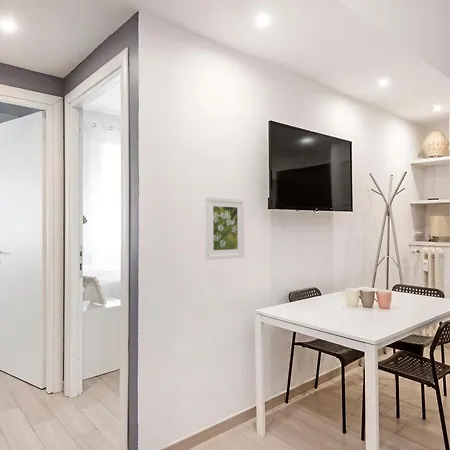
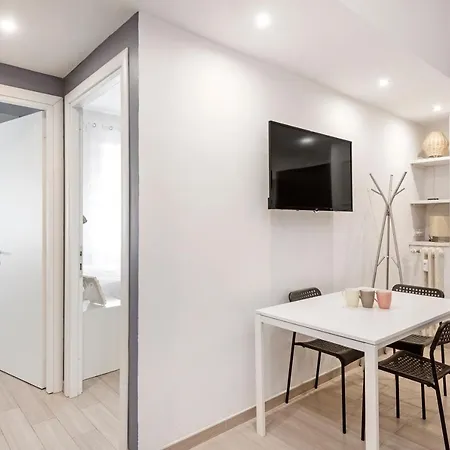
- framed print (225, 228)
